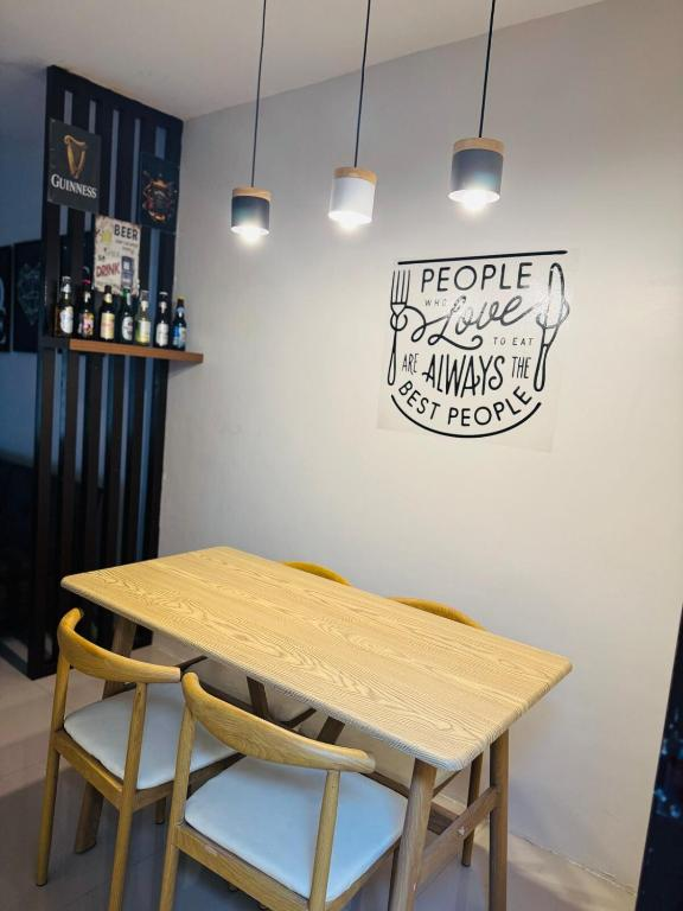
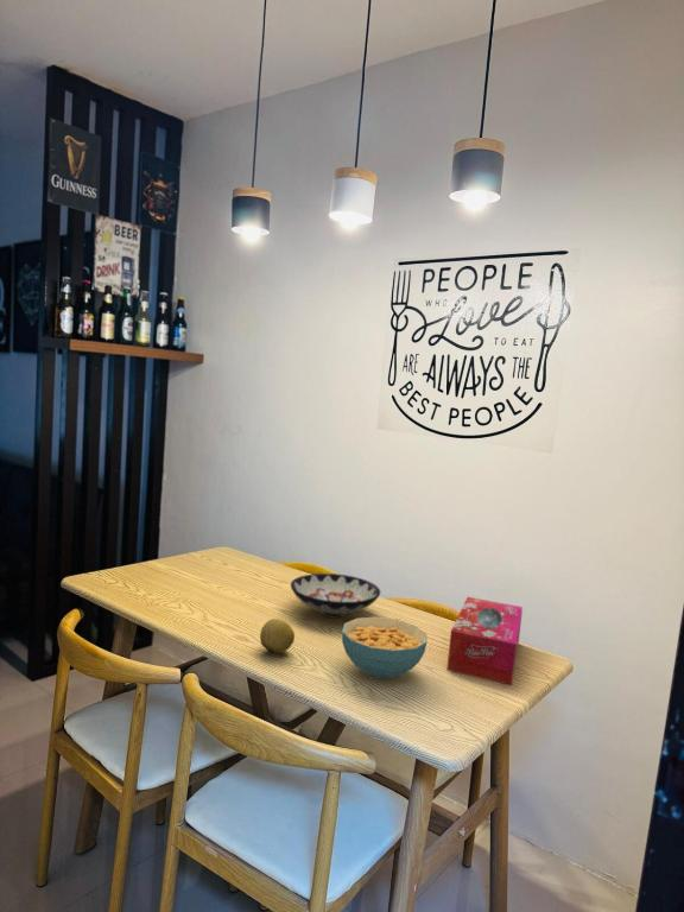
+ cereal bowl (382, 652)
+ bowl (334, 600)
+ tissue box (487, 636)
+ fruit (277, 635)
